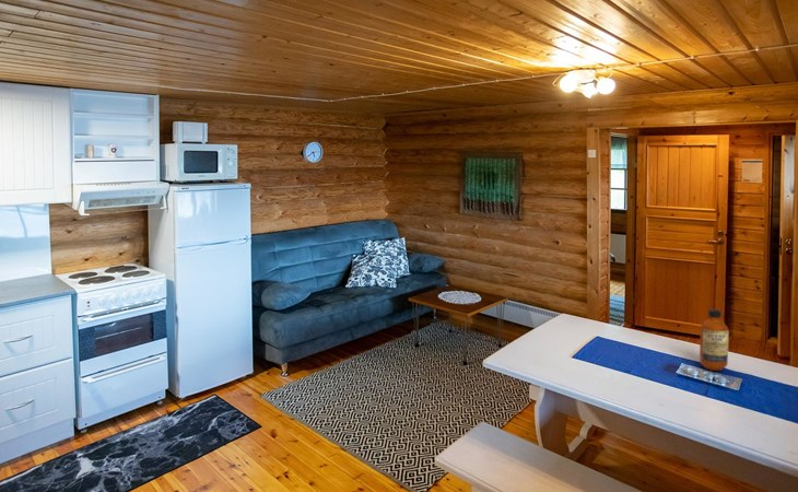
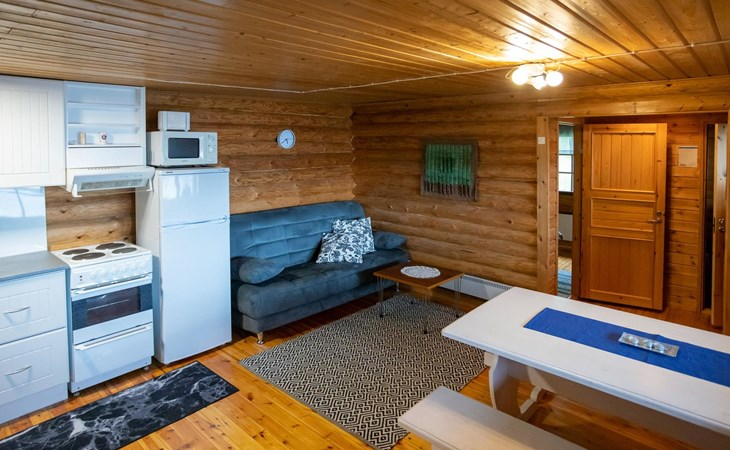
- bottle (714, 339)
